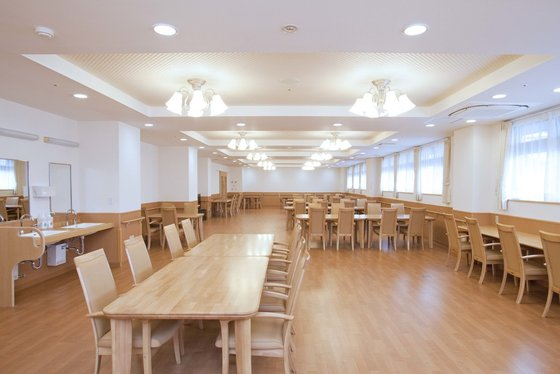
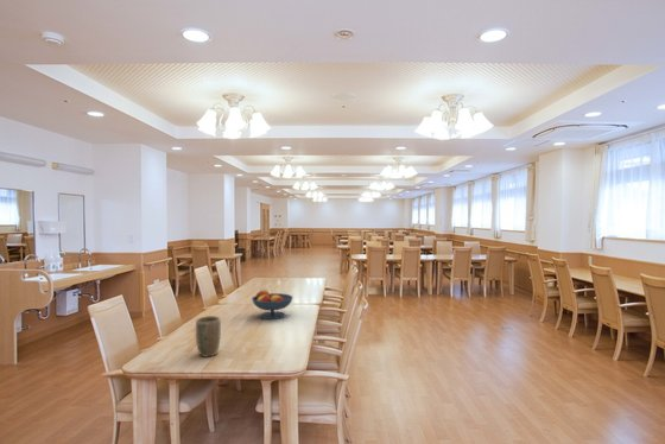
+ fruit bowl (272, 303)
+ plant pot (208, 336)
